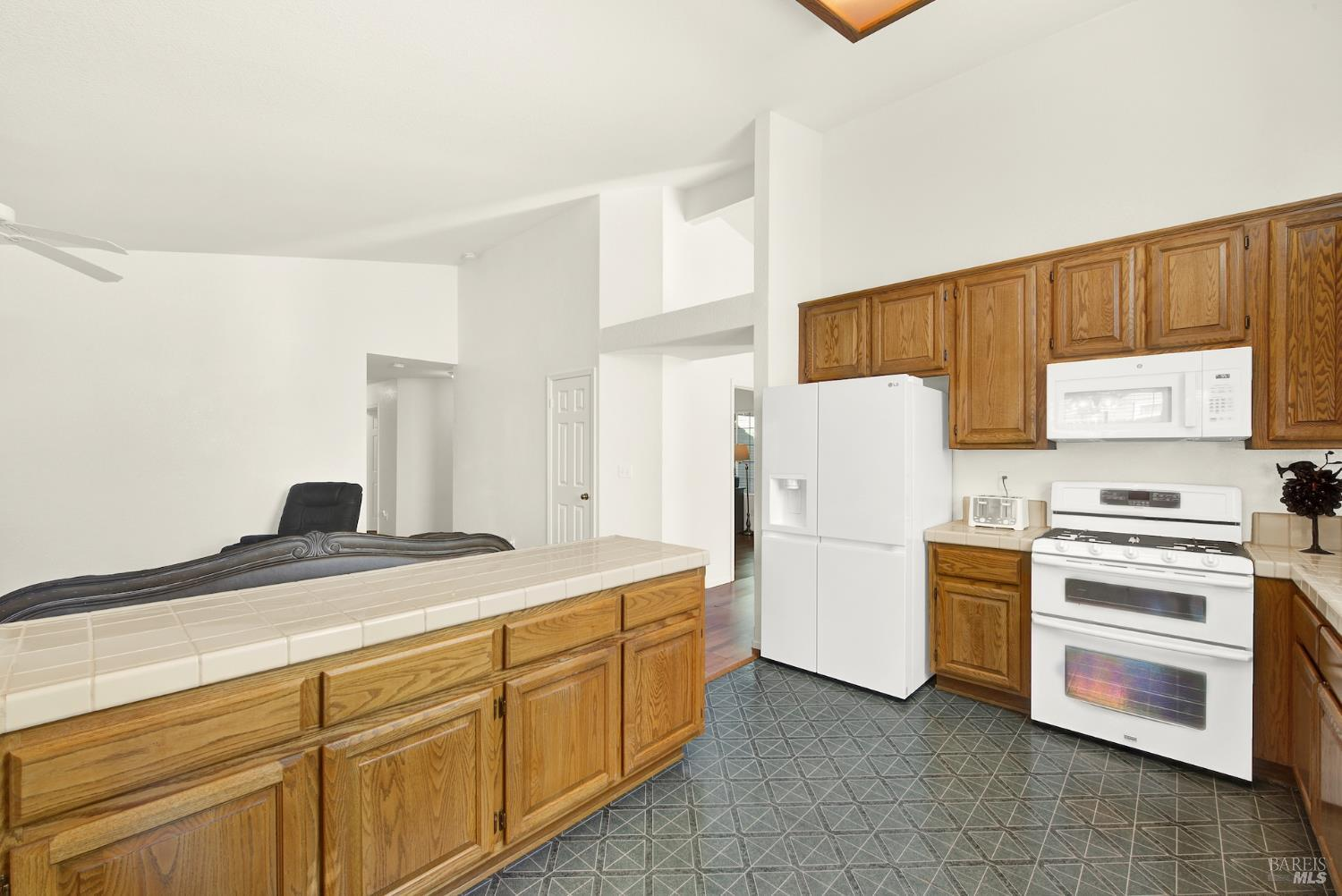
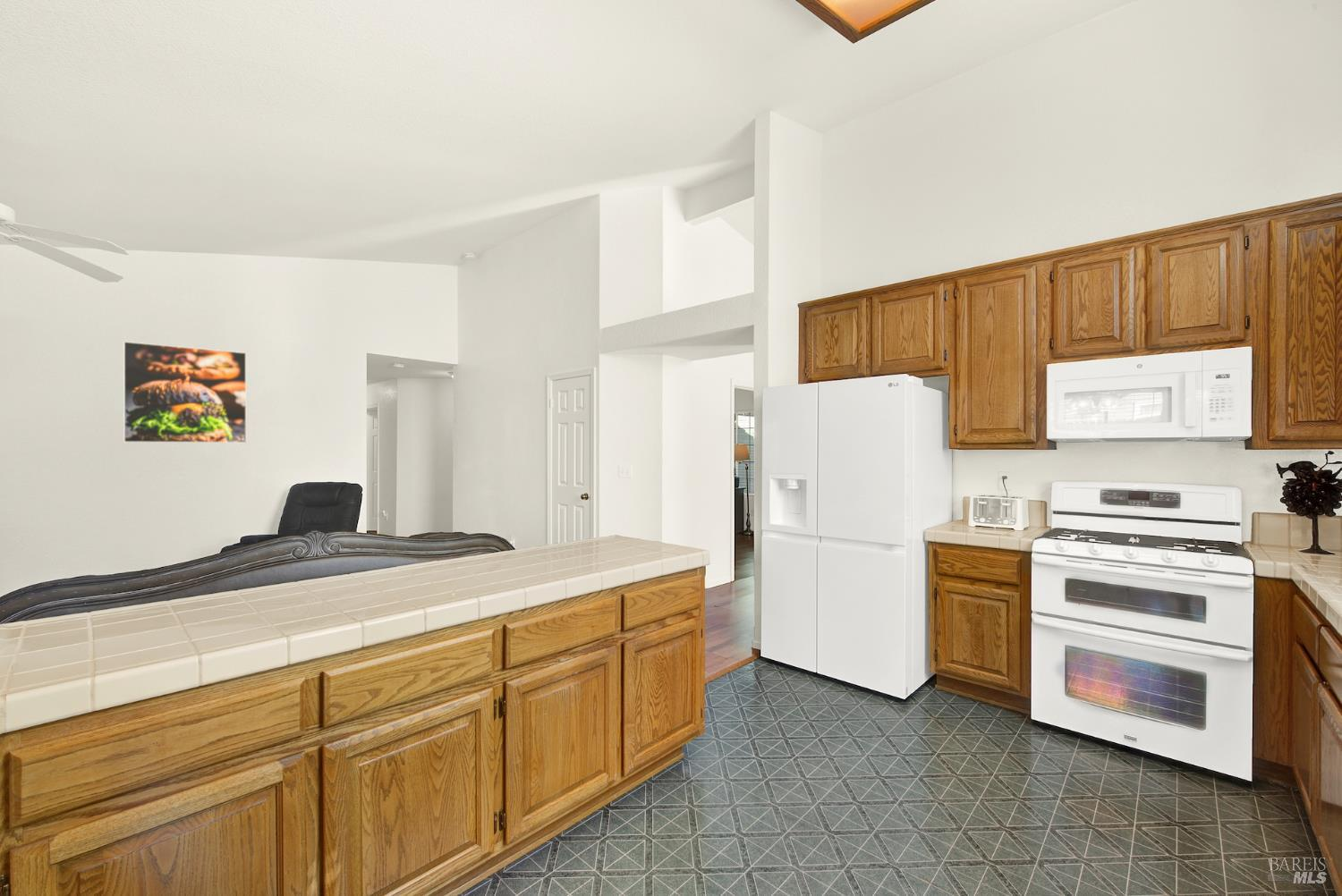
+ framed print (188, 394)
